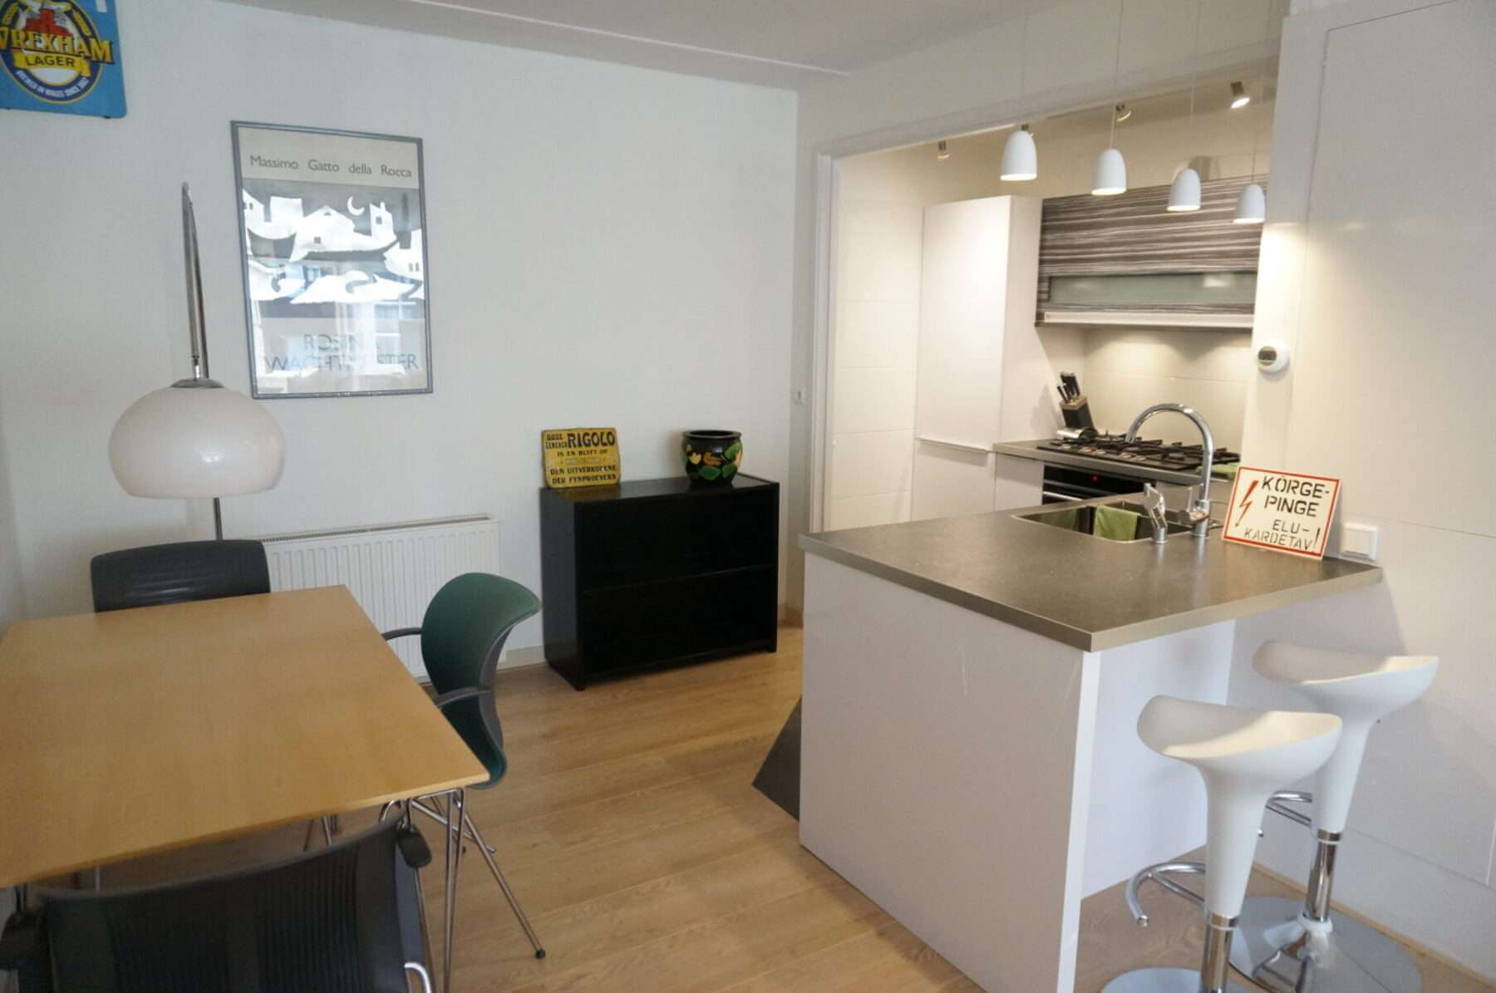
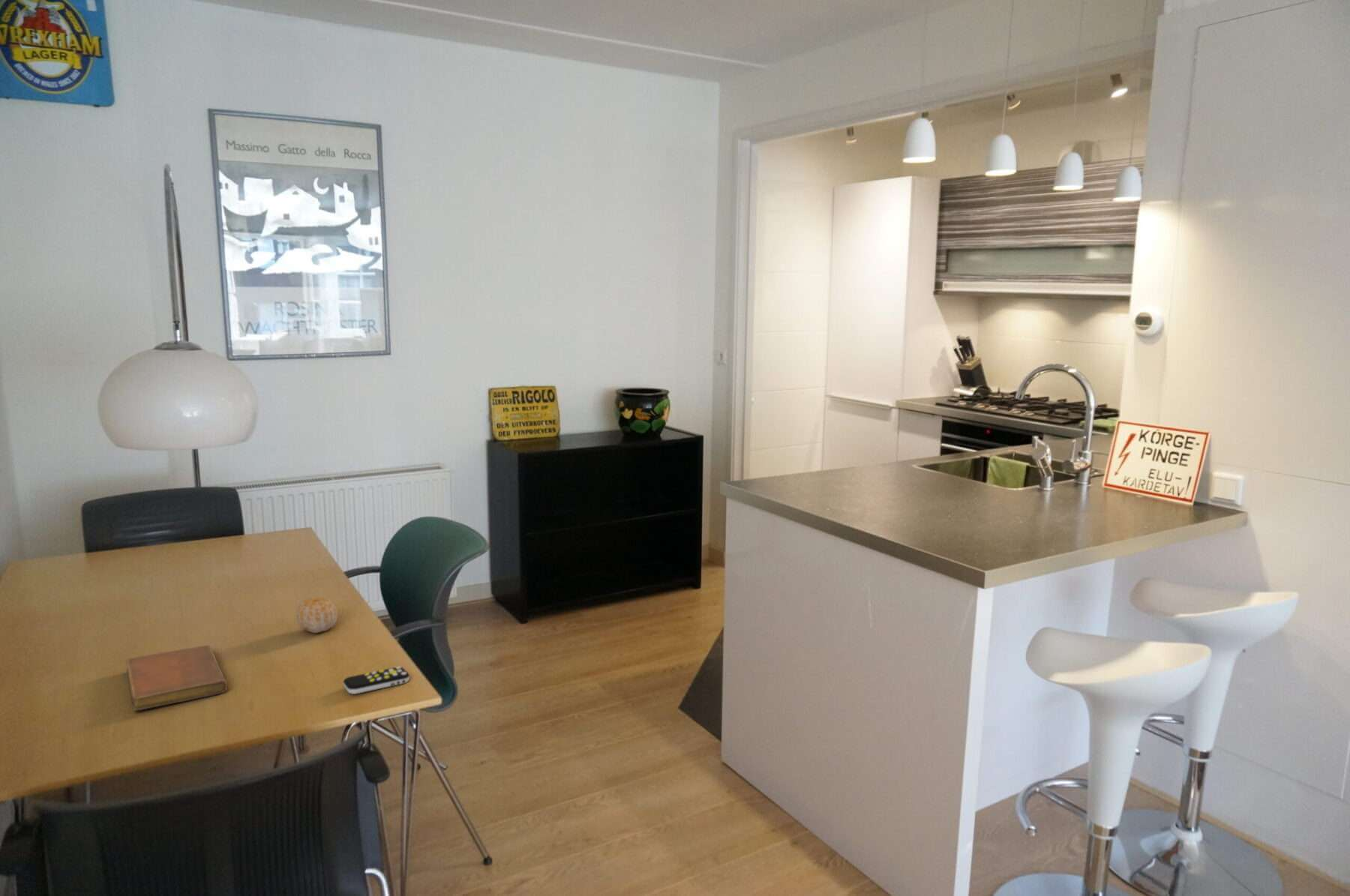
+ fruit (316, 615)
+ remote control (376, 679)
+ notebook (175, 675)
